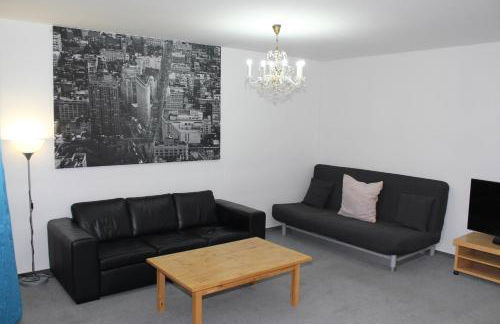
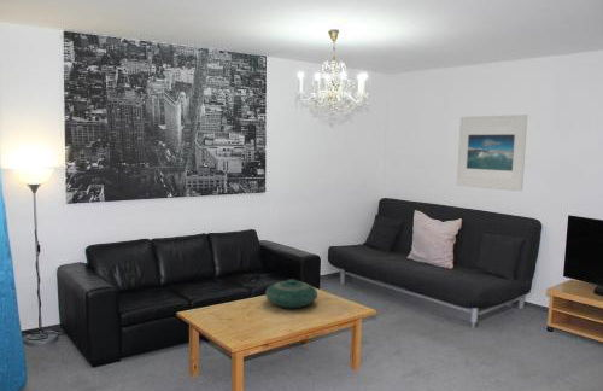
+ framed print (490, 152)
+ decorative bowl (291, 291)
